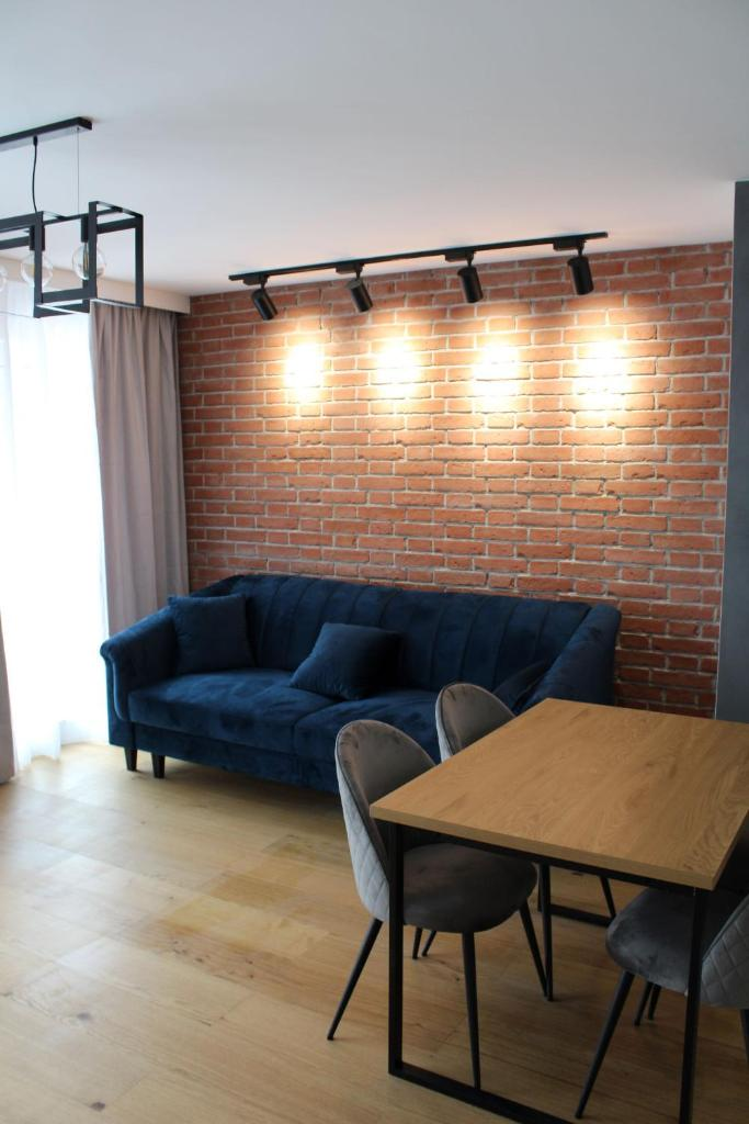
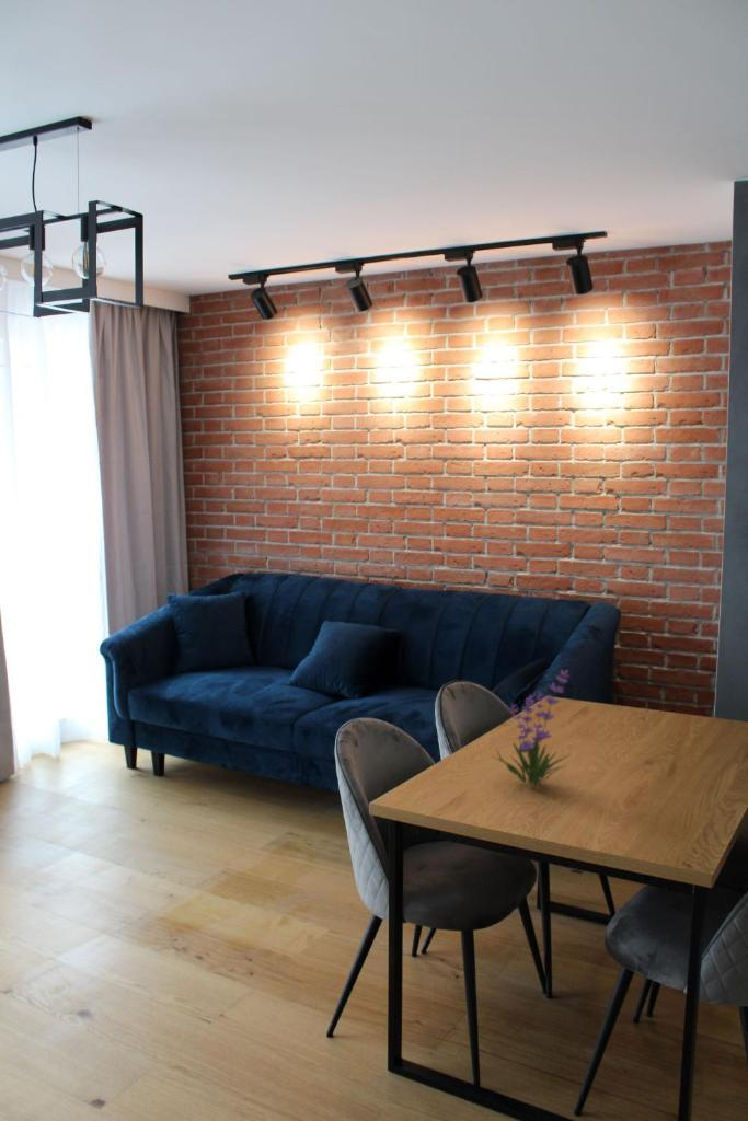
+ plant (533, 725)
